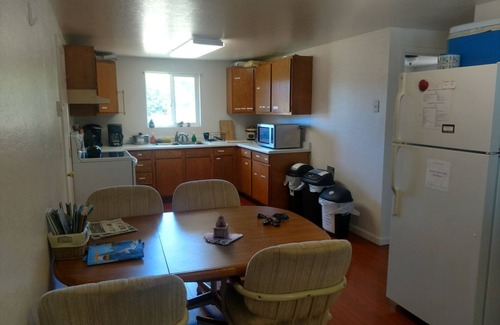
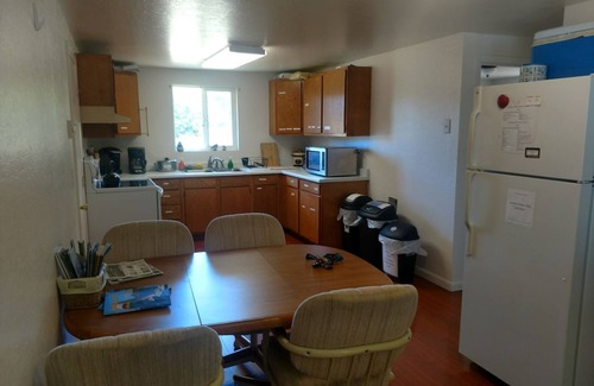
- teapot (220, 226)
